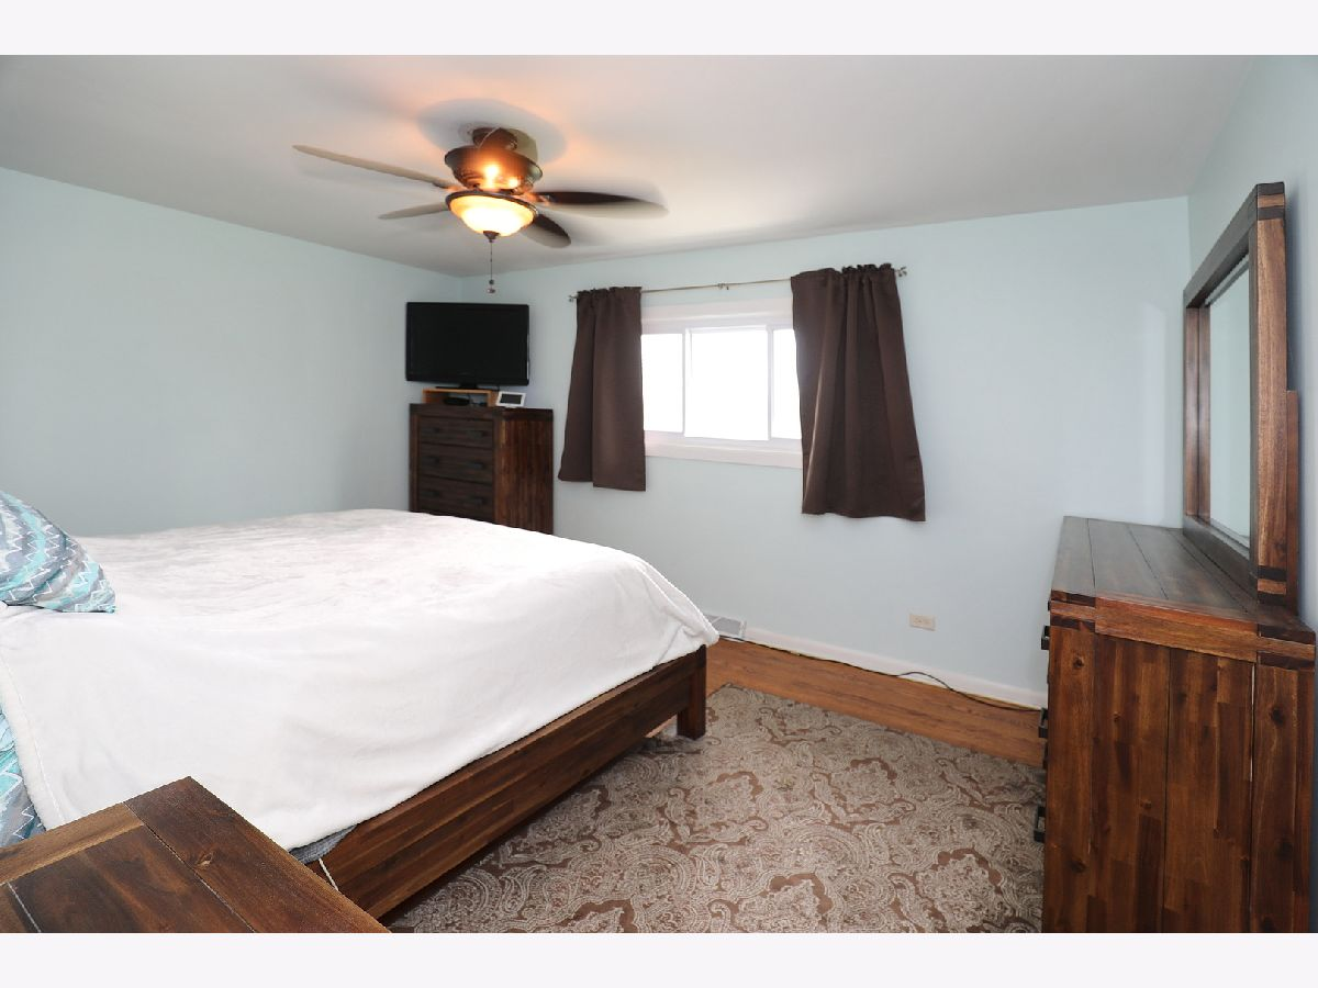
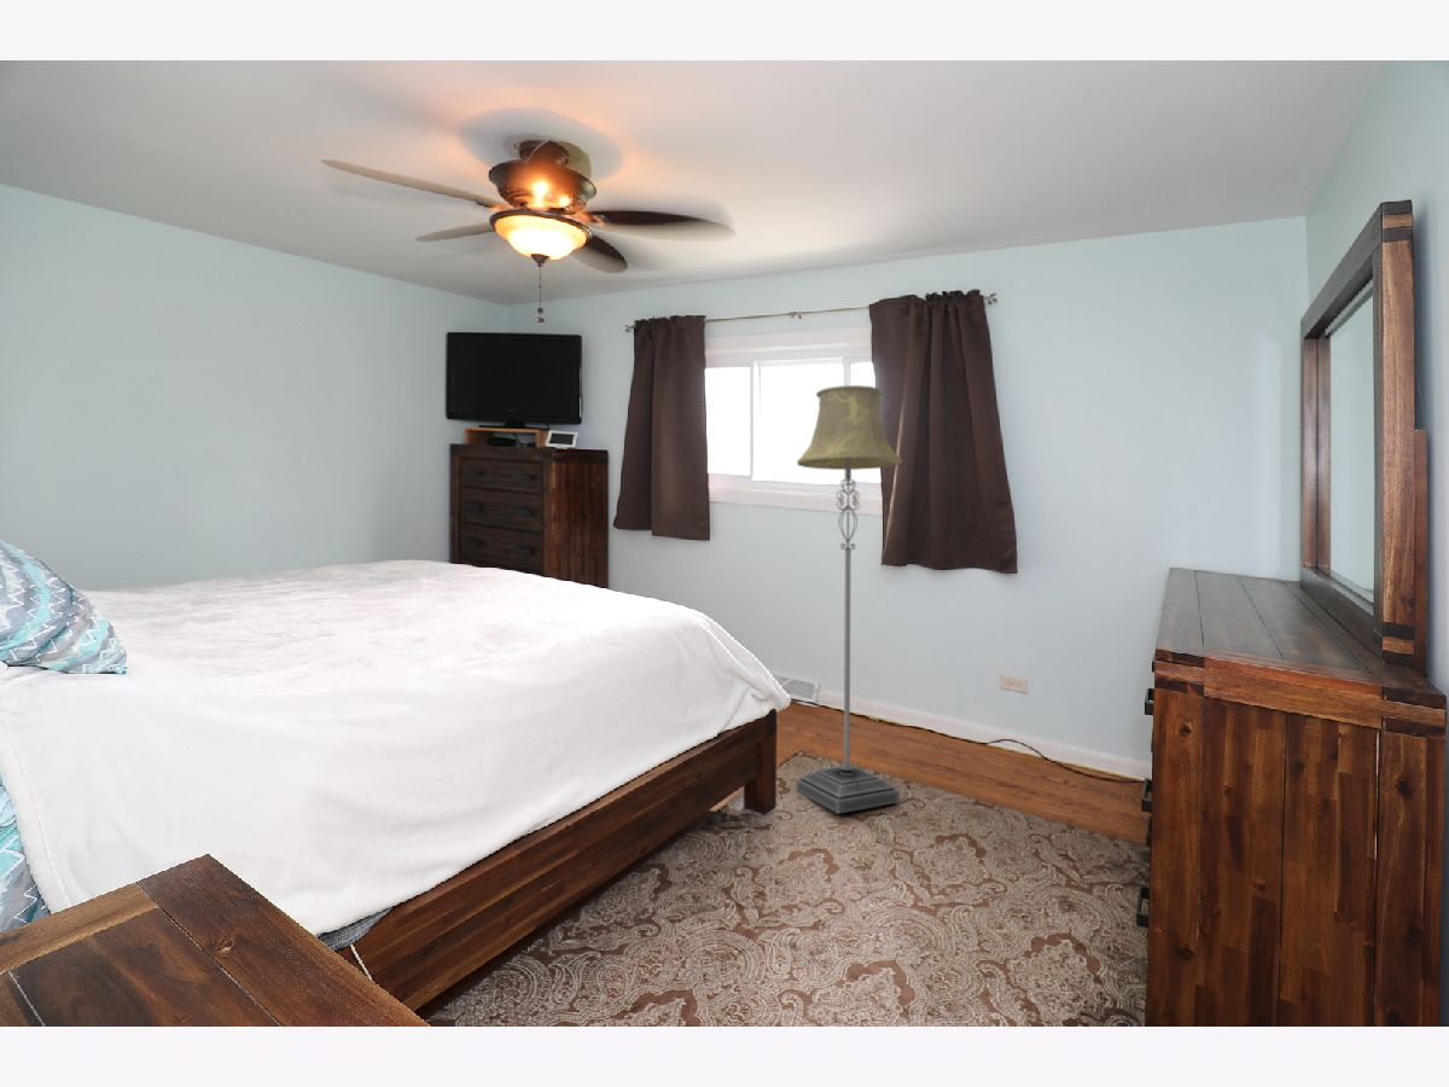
+ floor lamp (848, 593)
